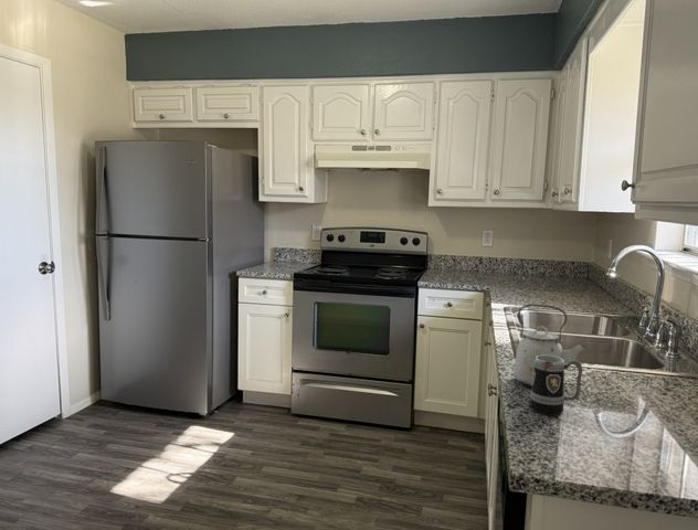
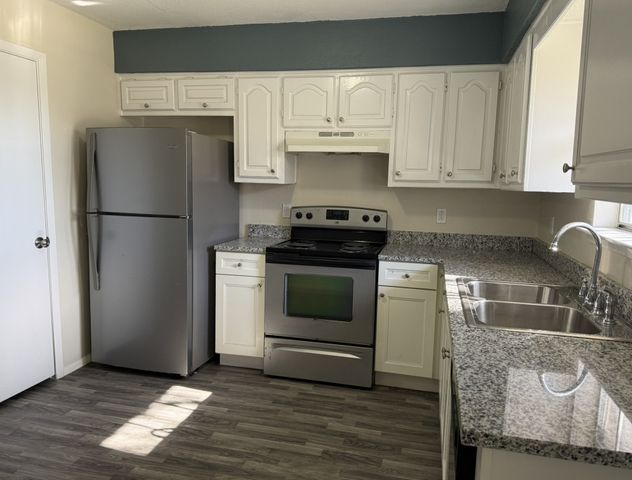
- kettle (549, 346)
- mug (556, 384)
